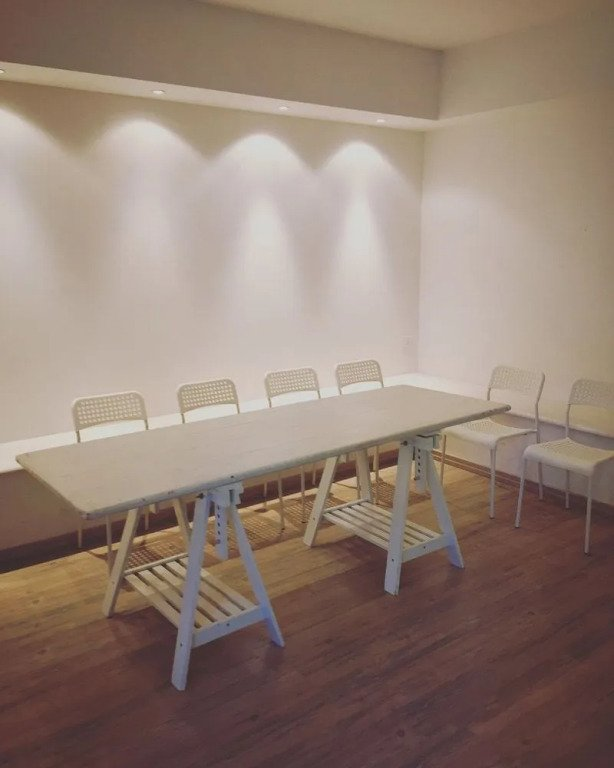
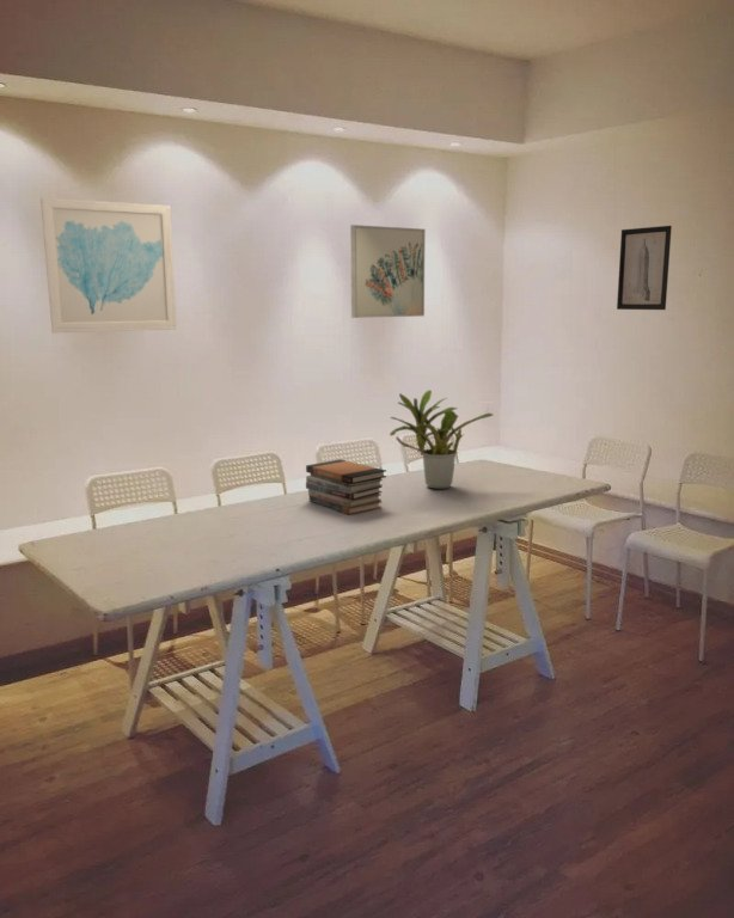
+ wall art (389, 273)
+ wall art (112, 267)
+ book stack (344, 485)
+ wall art (643, 269)
+ potted plant (429, 440)
